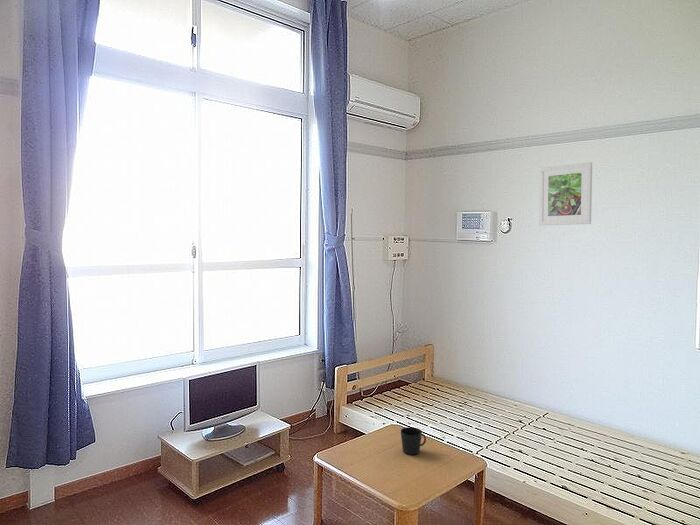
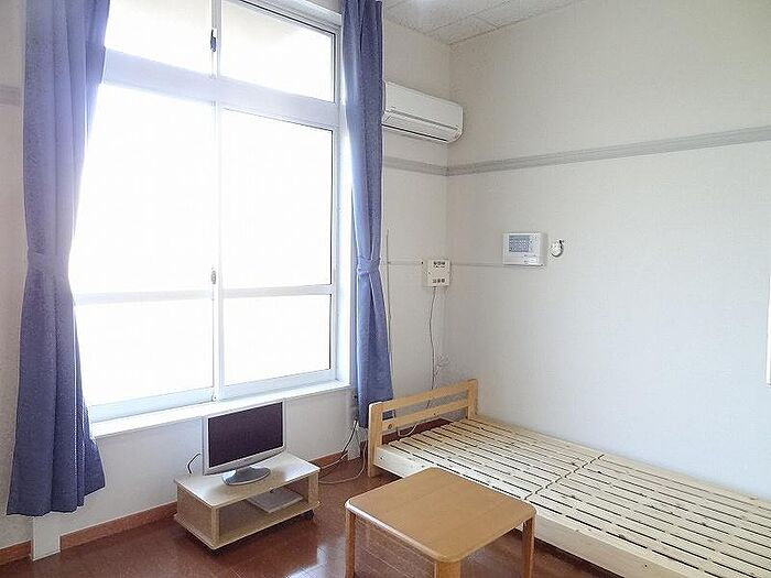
- cup (413, 440)
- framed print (564, 195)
